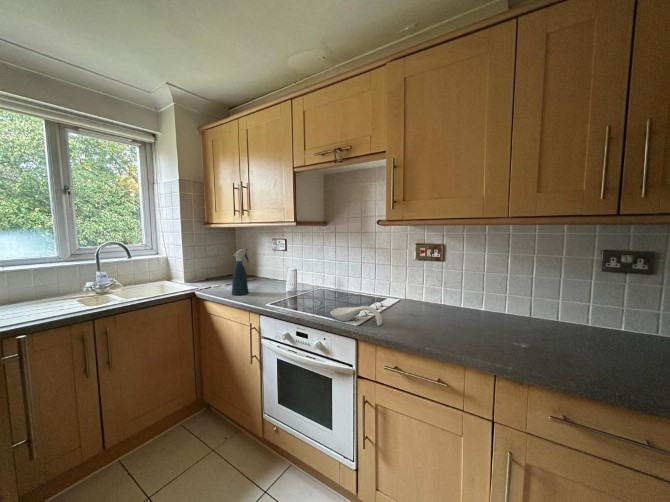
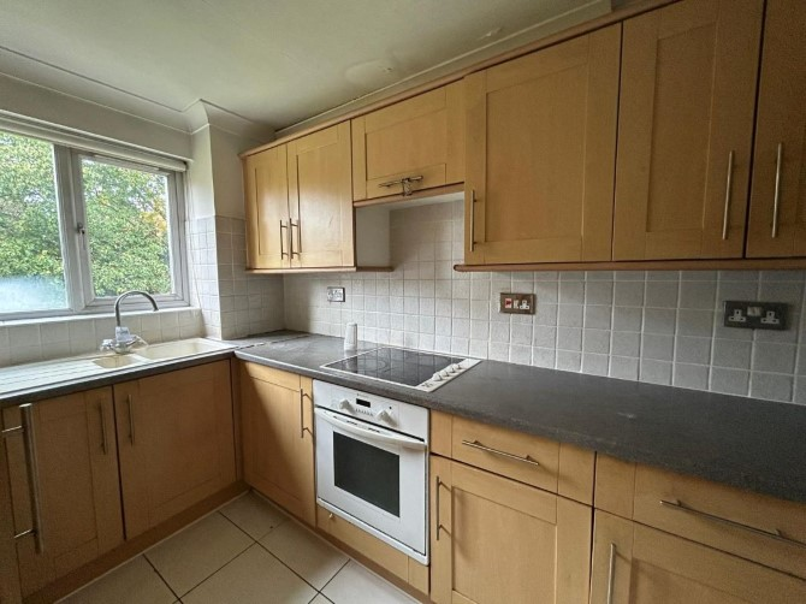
- spoon rest (355, 313)
- spray bottle (239, 271)
